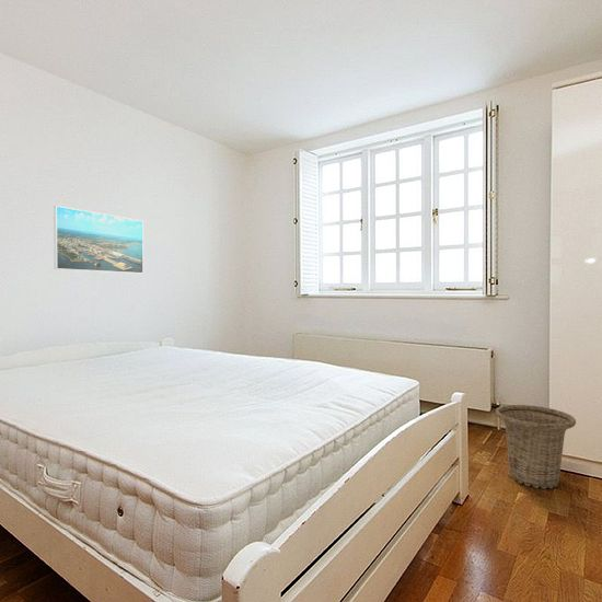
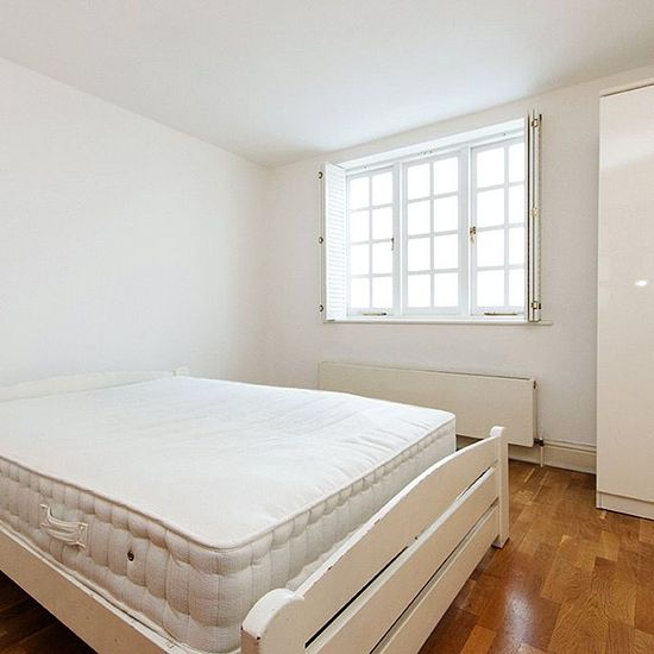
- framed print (102, 242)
- basket (533, 445)
